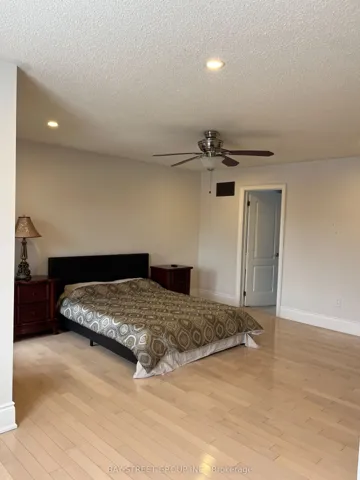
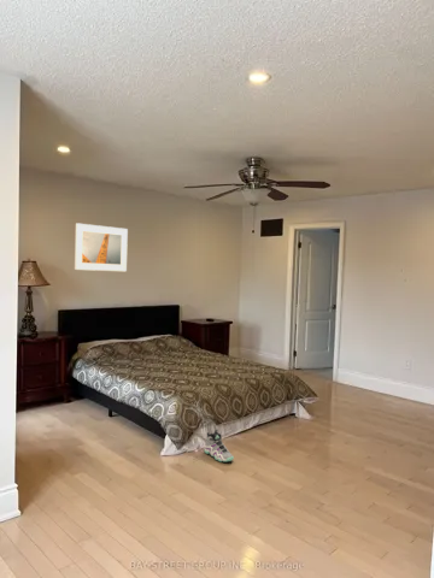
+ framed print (101, 248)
+ sneaker (218, 443)
